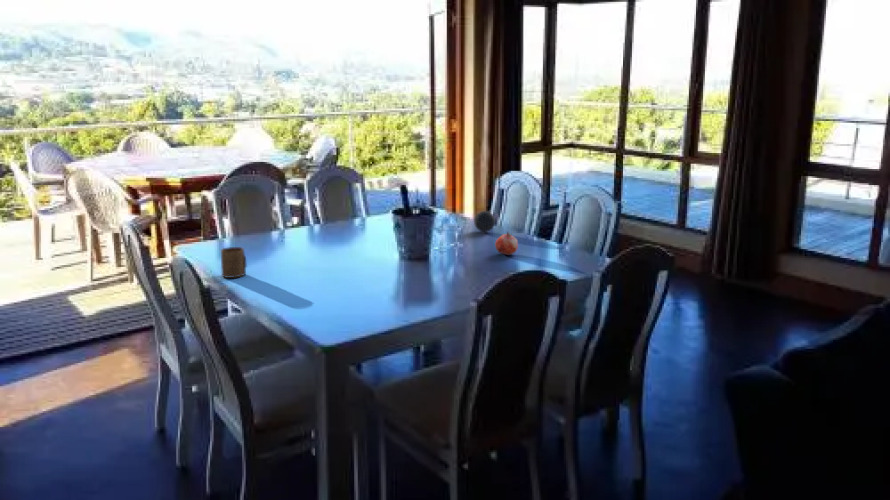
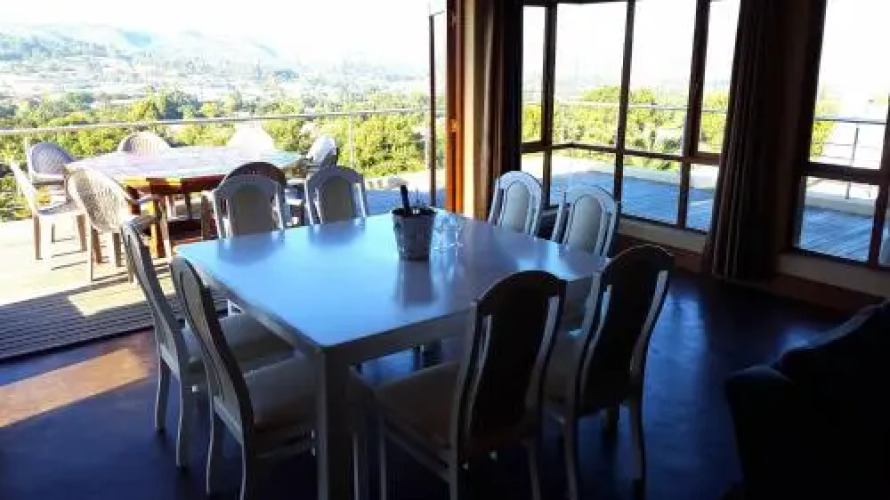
- decorative ball (484, 221)
- fruit (506, 242)
- cup (233, 262)
